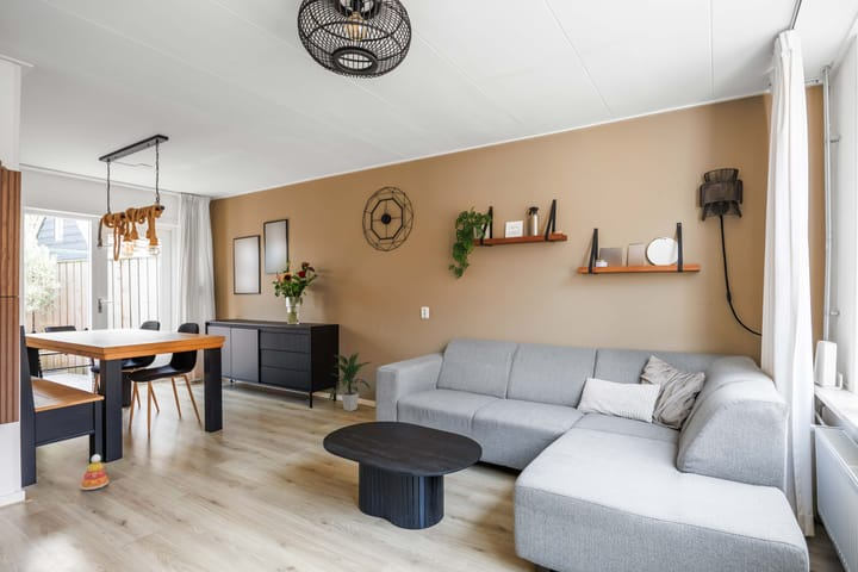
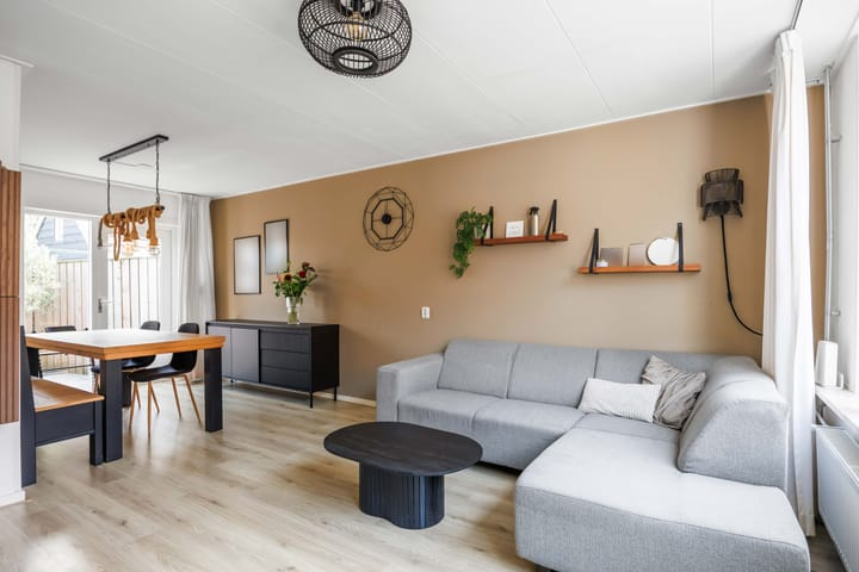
- stacking toy (94, 470)
- indoor plant (347, 379)
